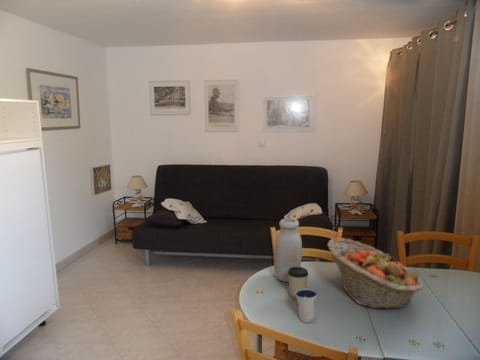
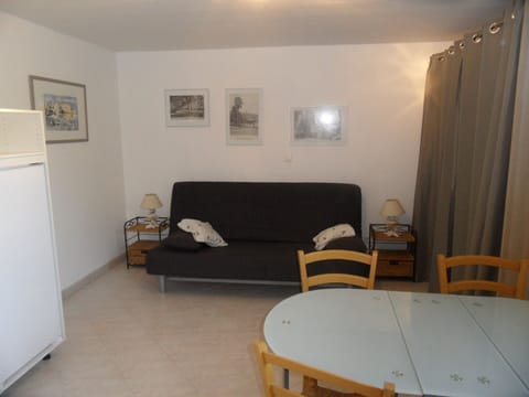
- cup (297, 282)
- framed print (101, 179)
- fruit basket (371, 269)
- dixie cup (305, 305)
- jar (288, 249)
